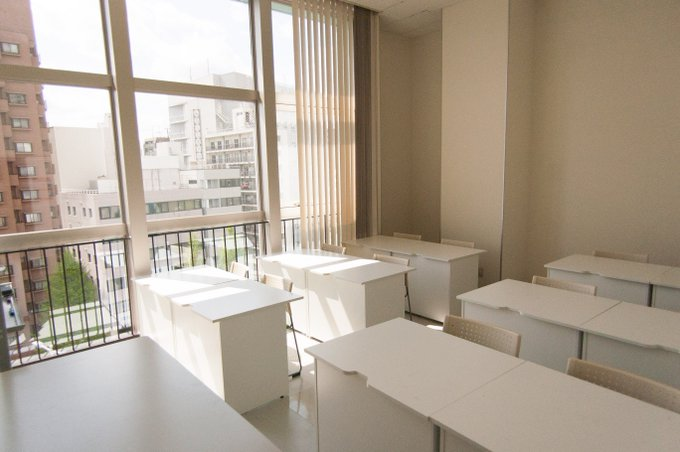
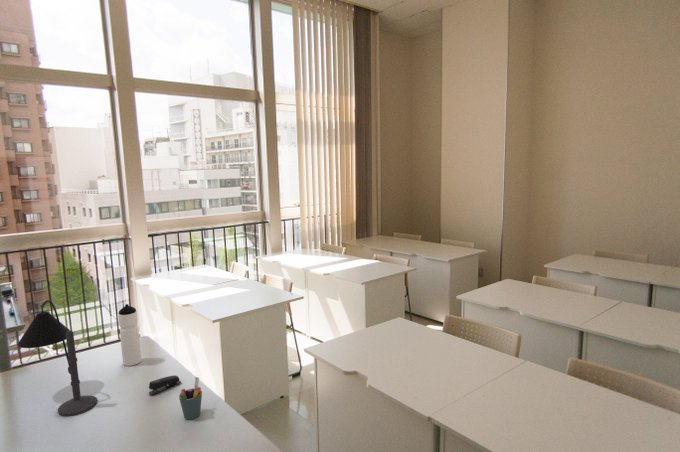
+ water bottle (129, 333)
+ pen holder (191, 399)
+ desk lamp (64, 348)
+ stapler (164, 382)
